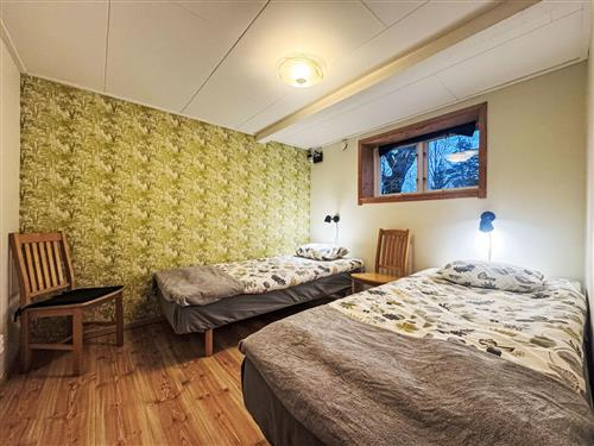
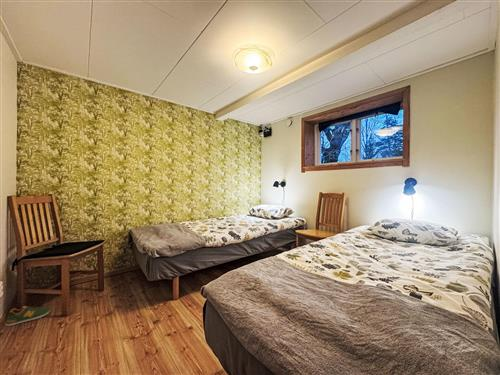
+ shoe (29, 311)
